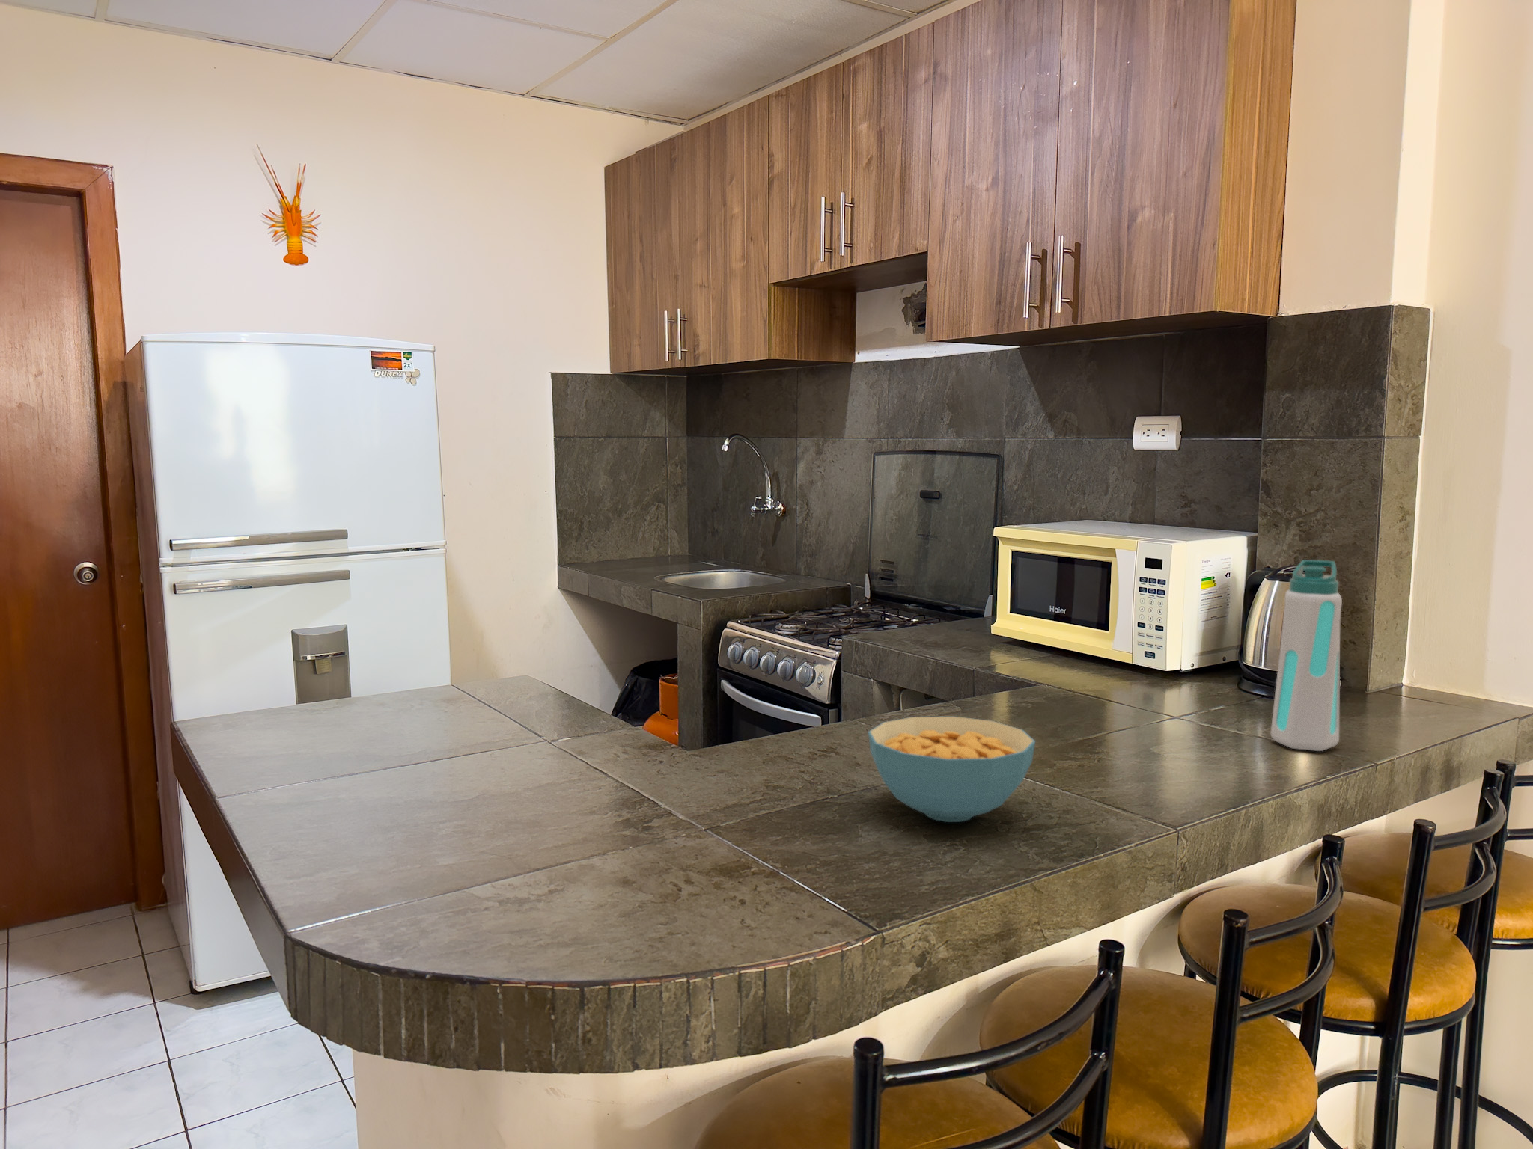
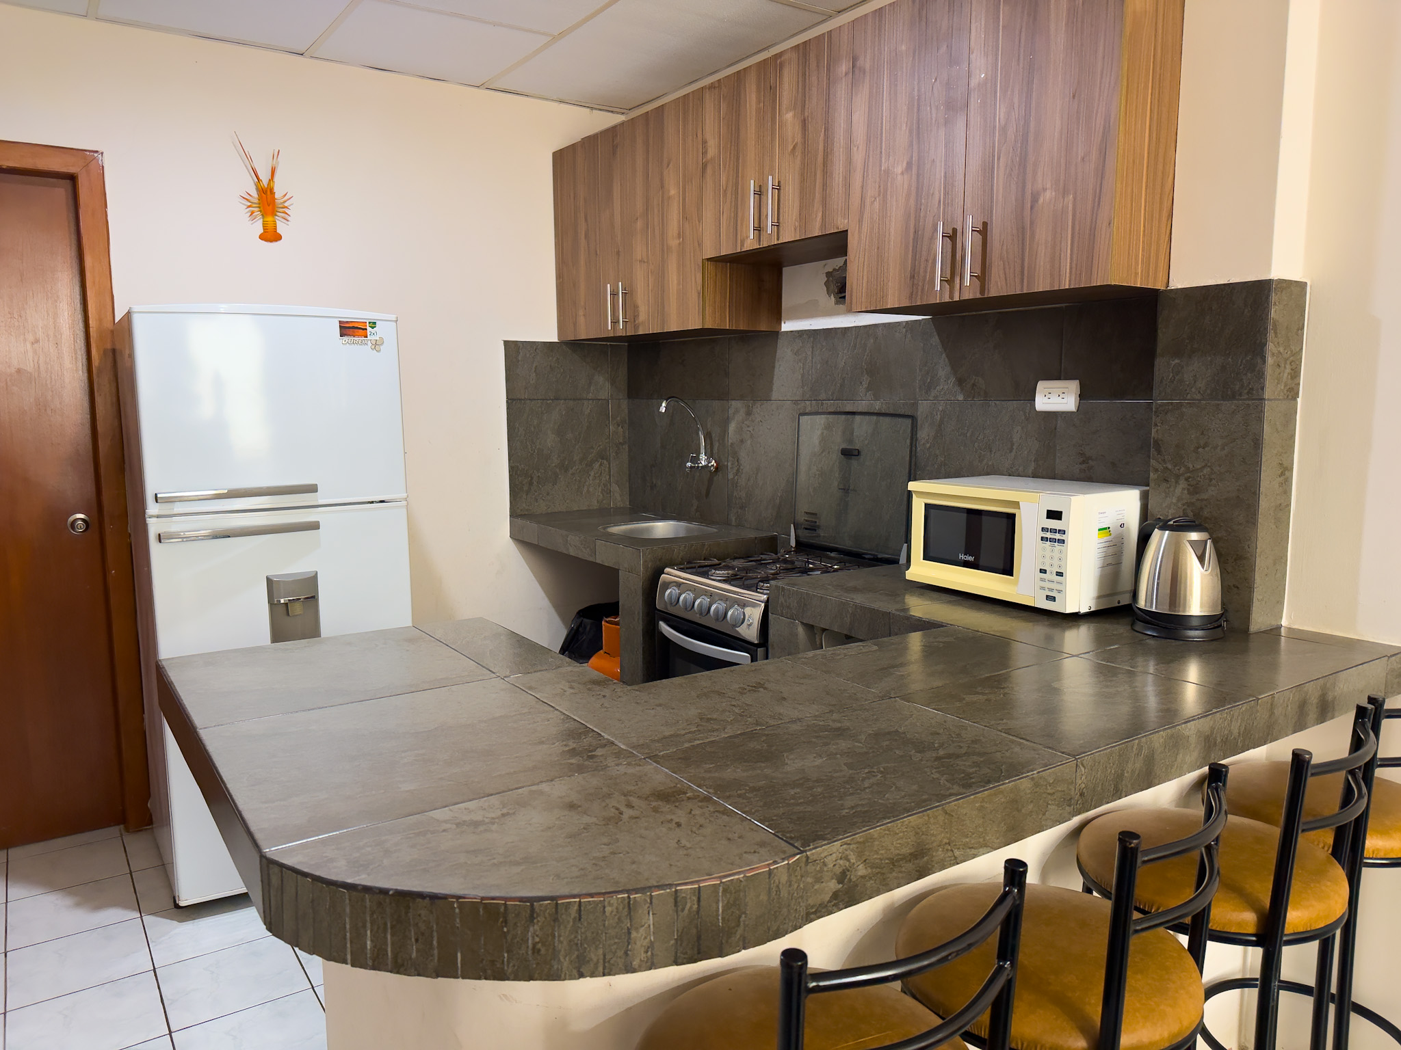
- cereal bowl (949, 775)
- water bottle (1308, 654)
